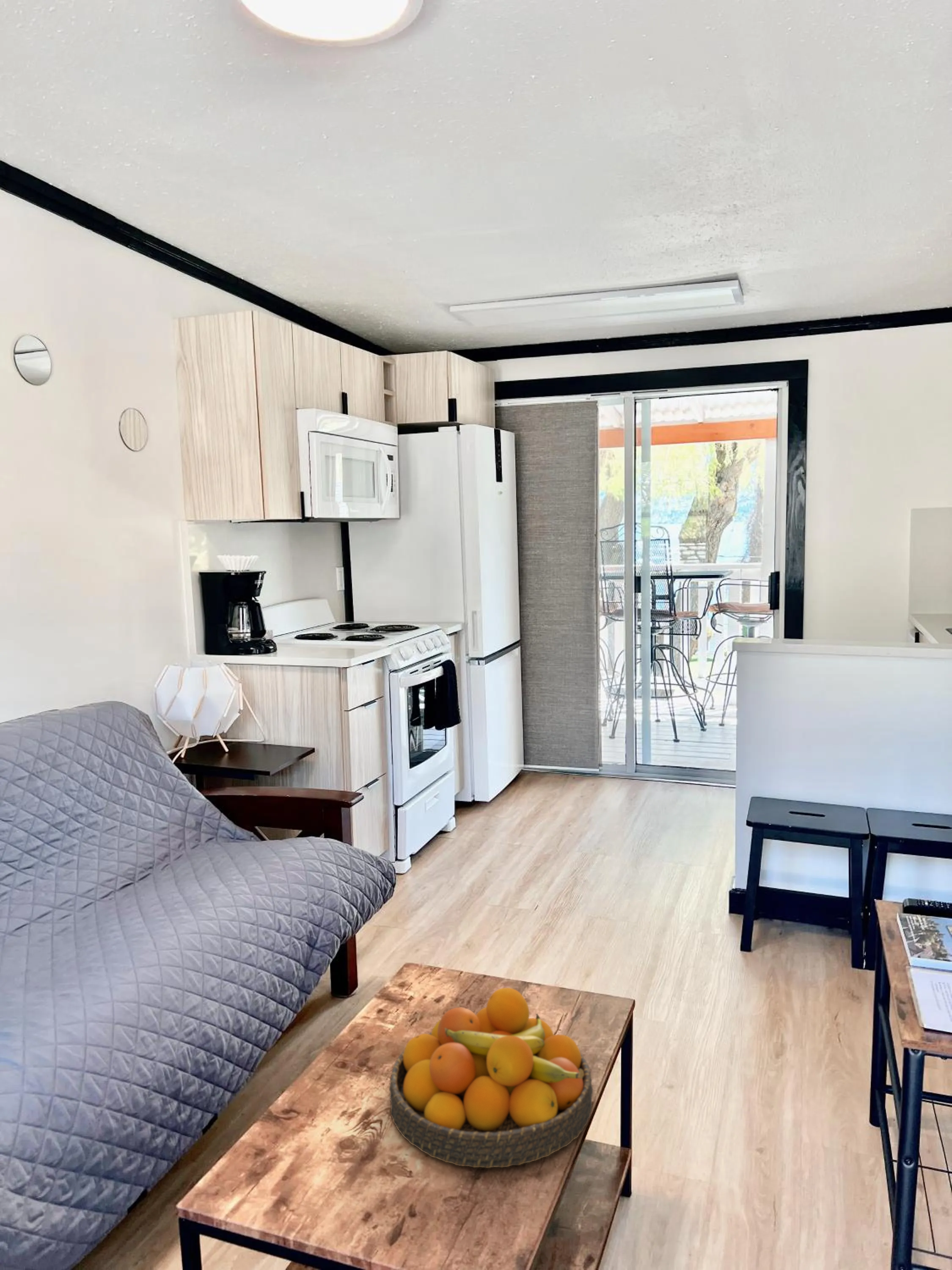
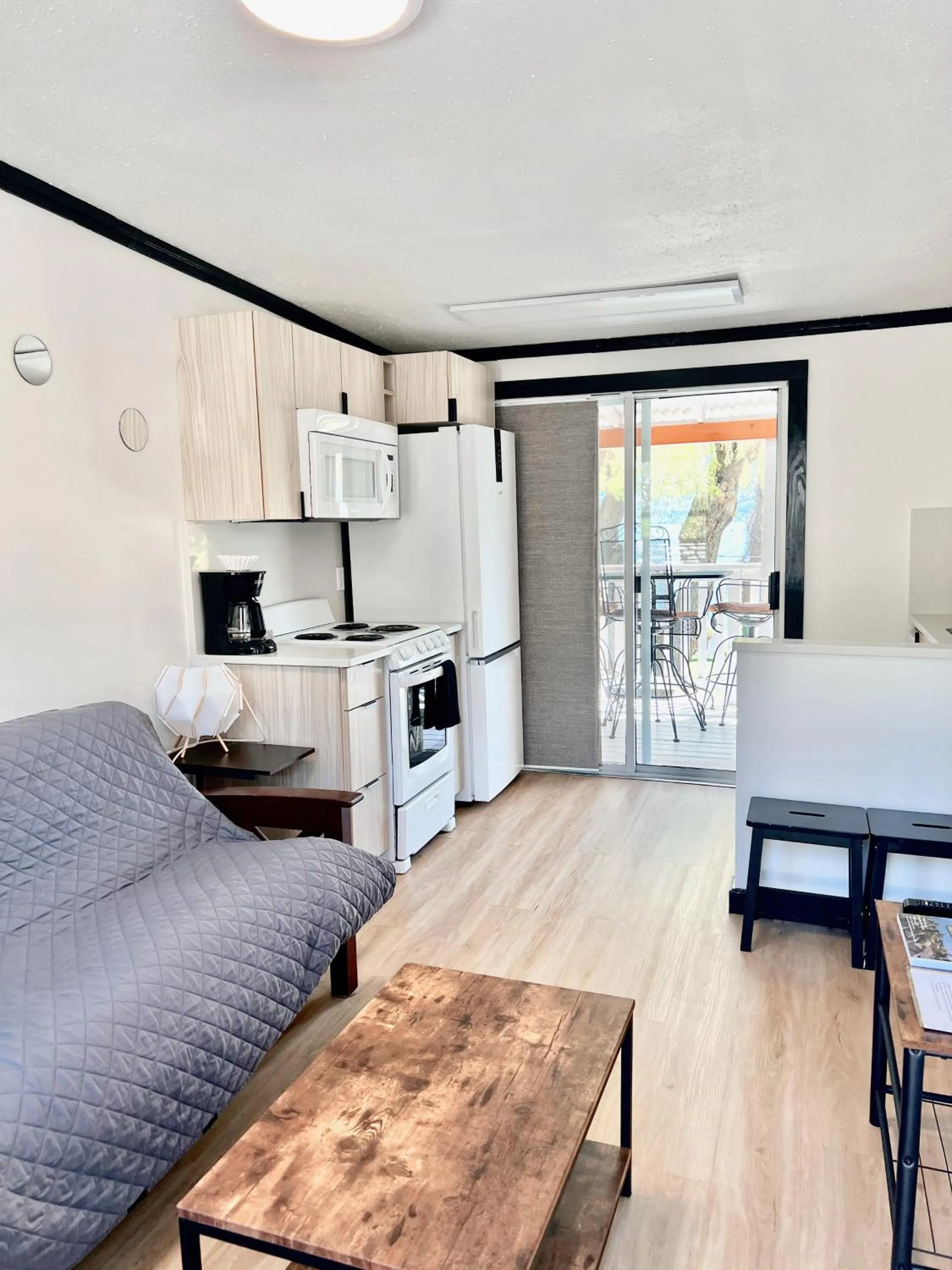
- fruit bowl (490, 1059)
